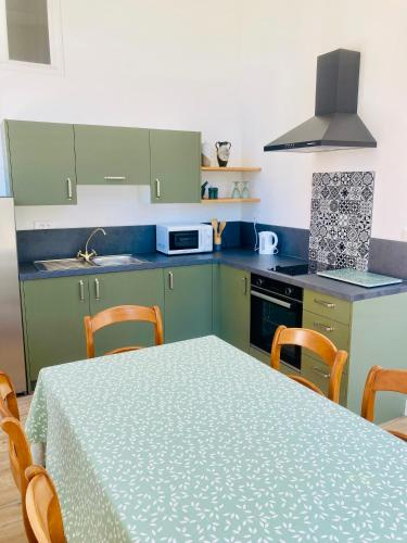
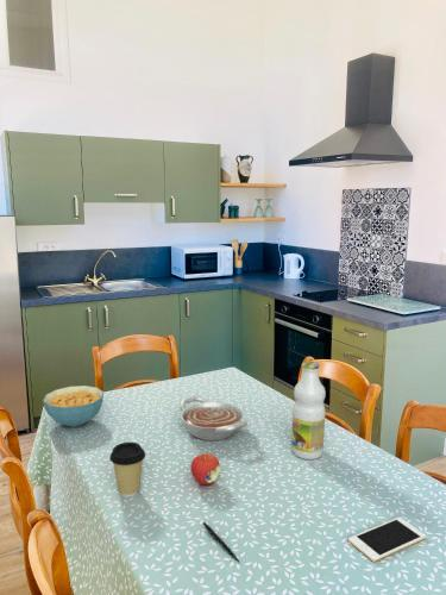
+ bottle (308, 408)
+ cereal bowl (74, 409)
+ apple (205, 469)
+ bowl (212, 420)
+ cell phone (387, 538)
+ pen (220, 541)
+ coffee cup (127, 470)
